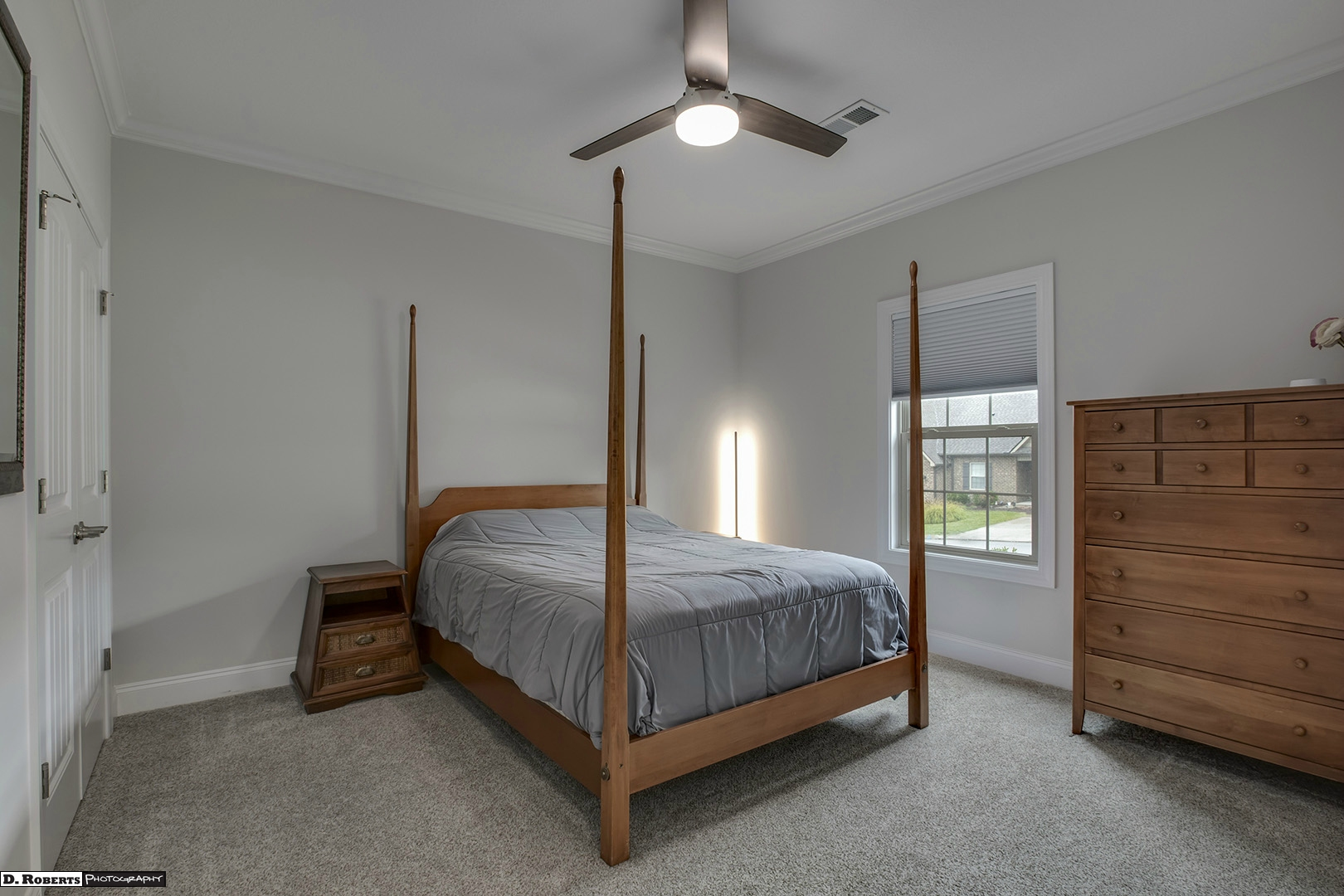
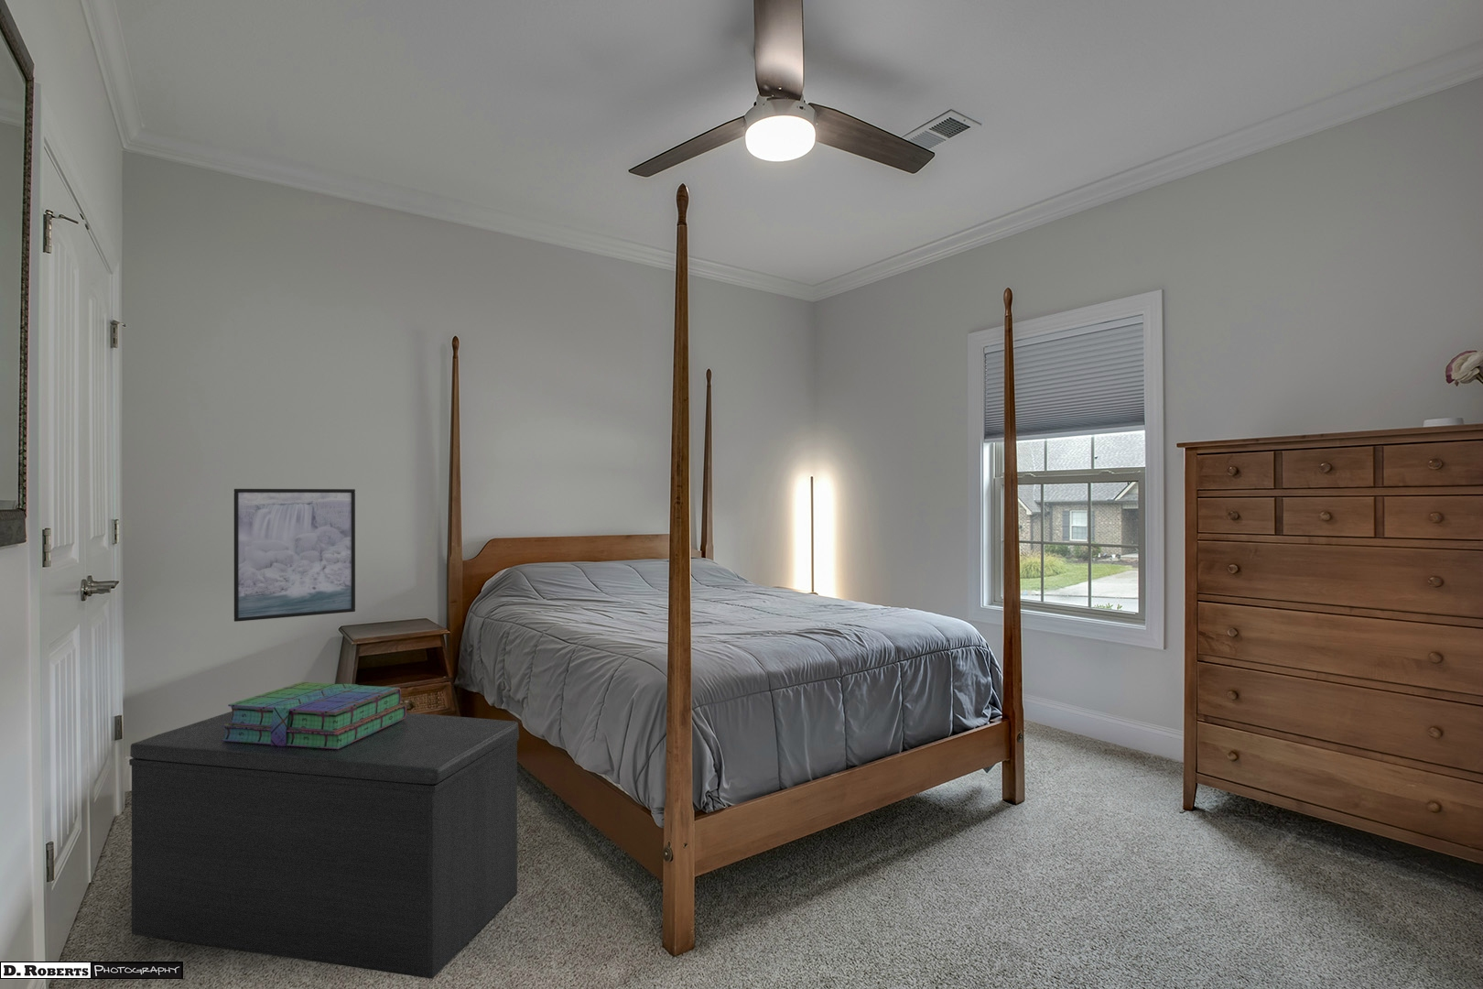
+ stack of books (318, 712)
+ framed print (297, 552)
+ bench (333, 820)
